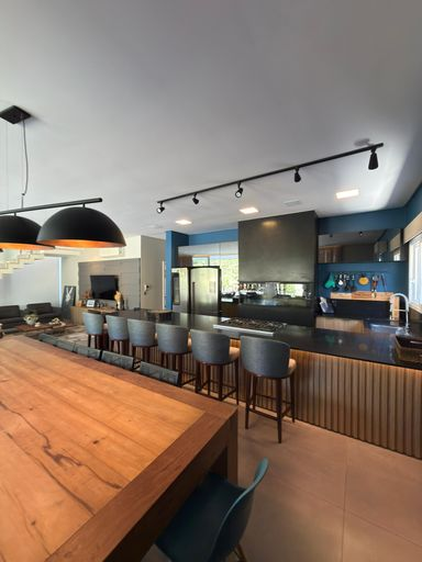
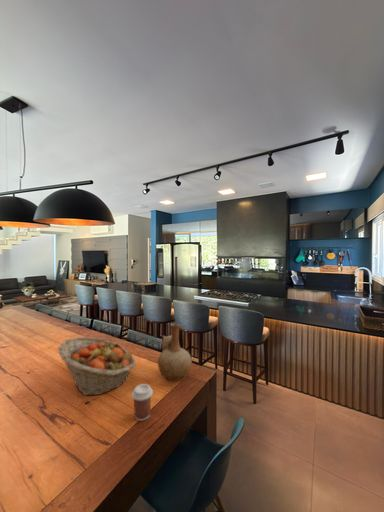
+ coffee cup (142, 401)
+ vase (173, 348)
+ fruit basket (98, 359)
